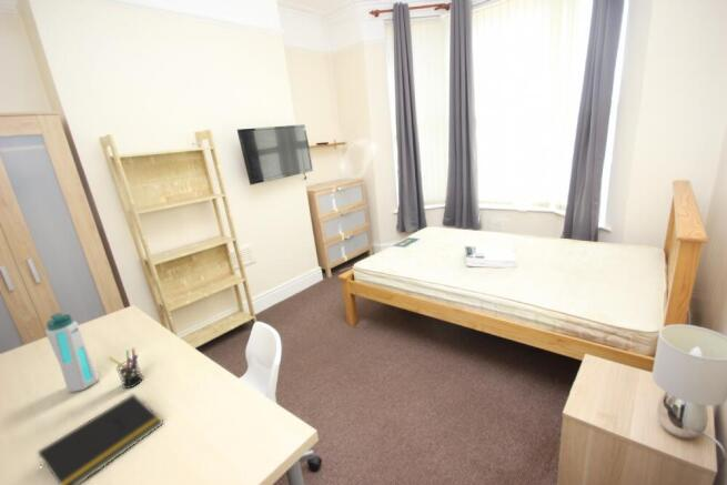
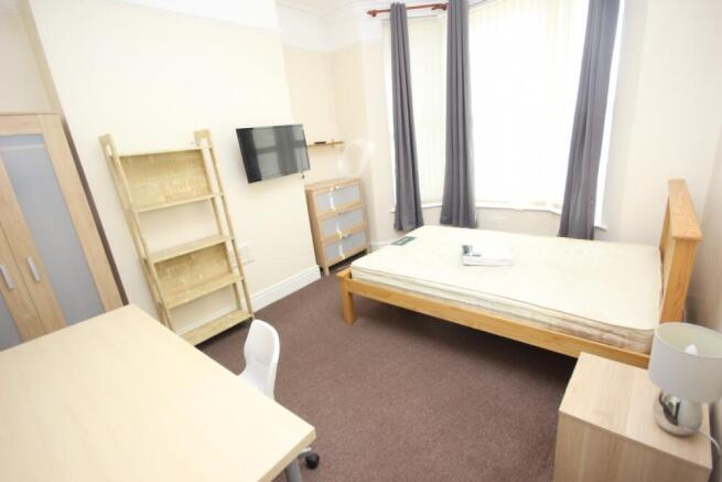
- notepad (104, 436)
- water bottle (71, 351)
- pen holder (129, 365)
